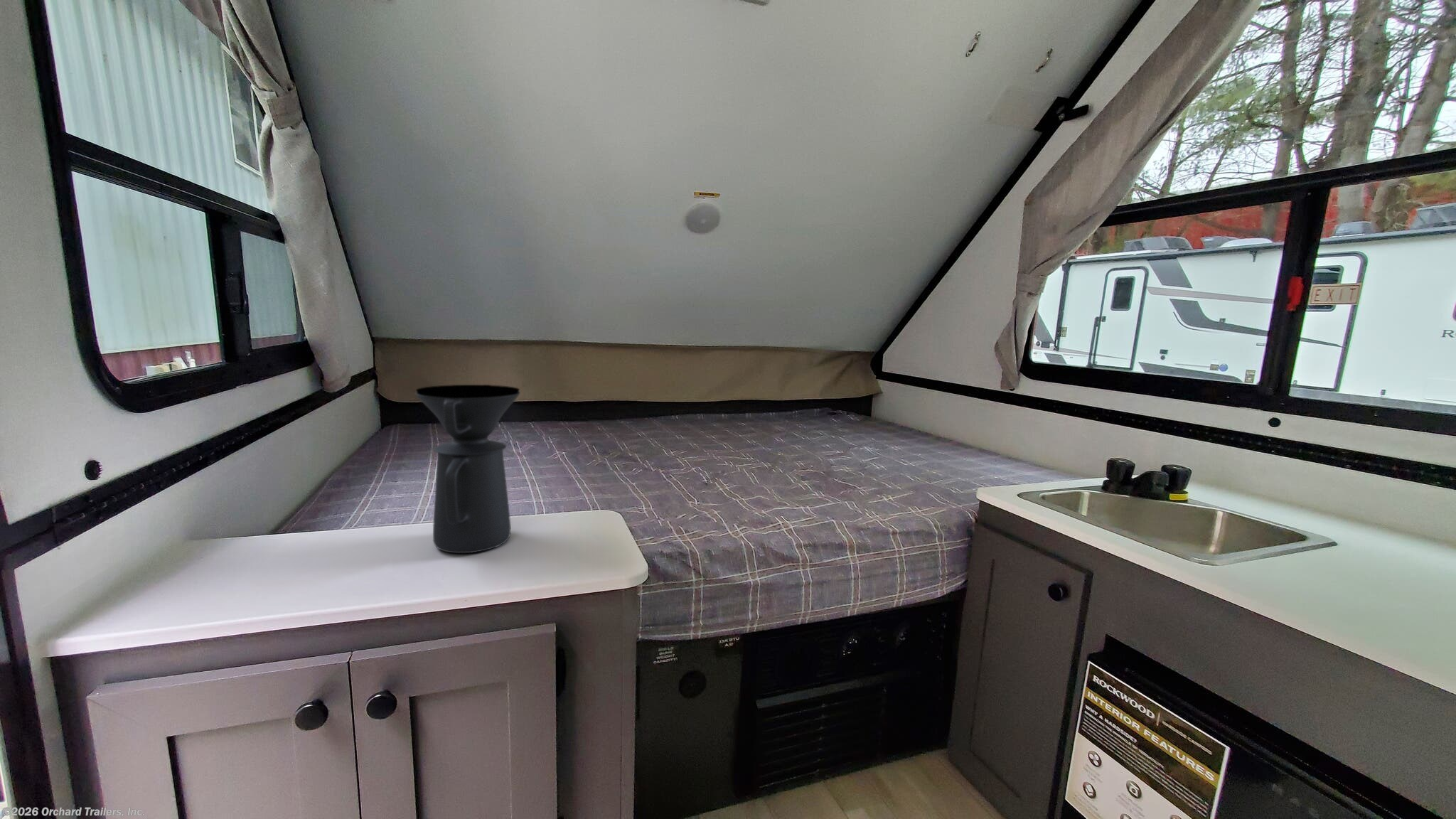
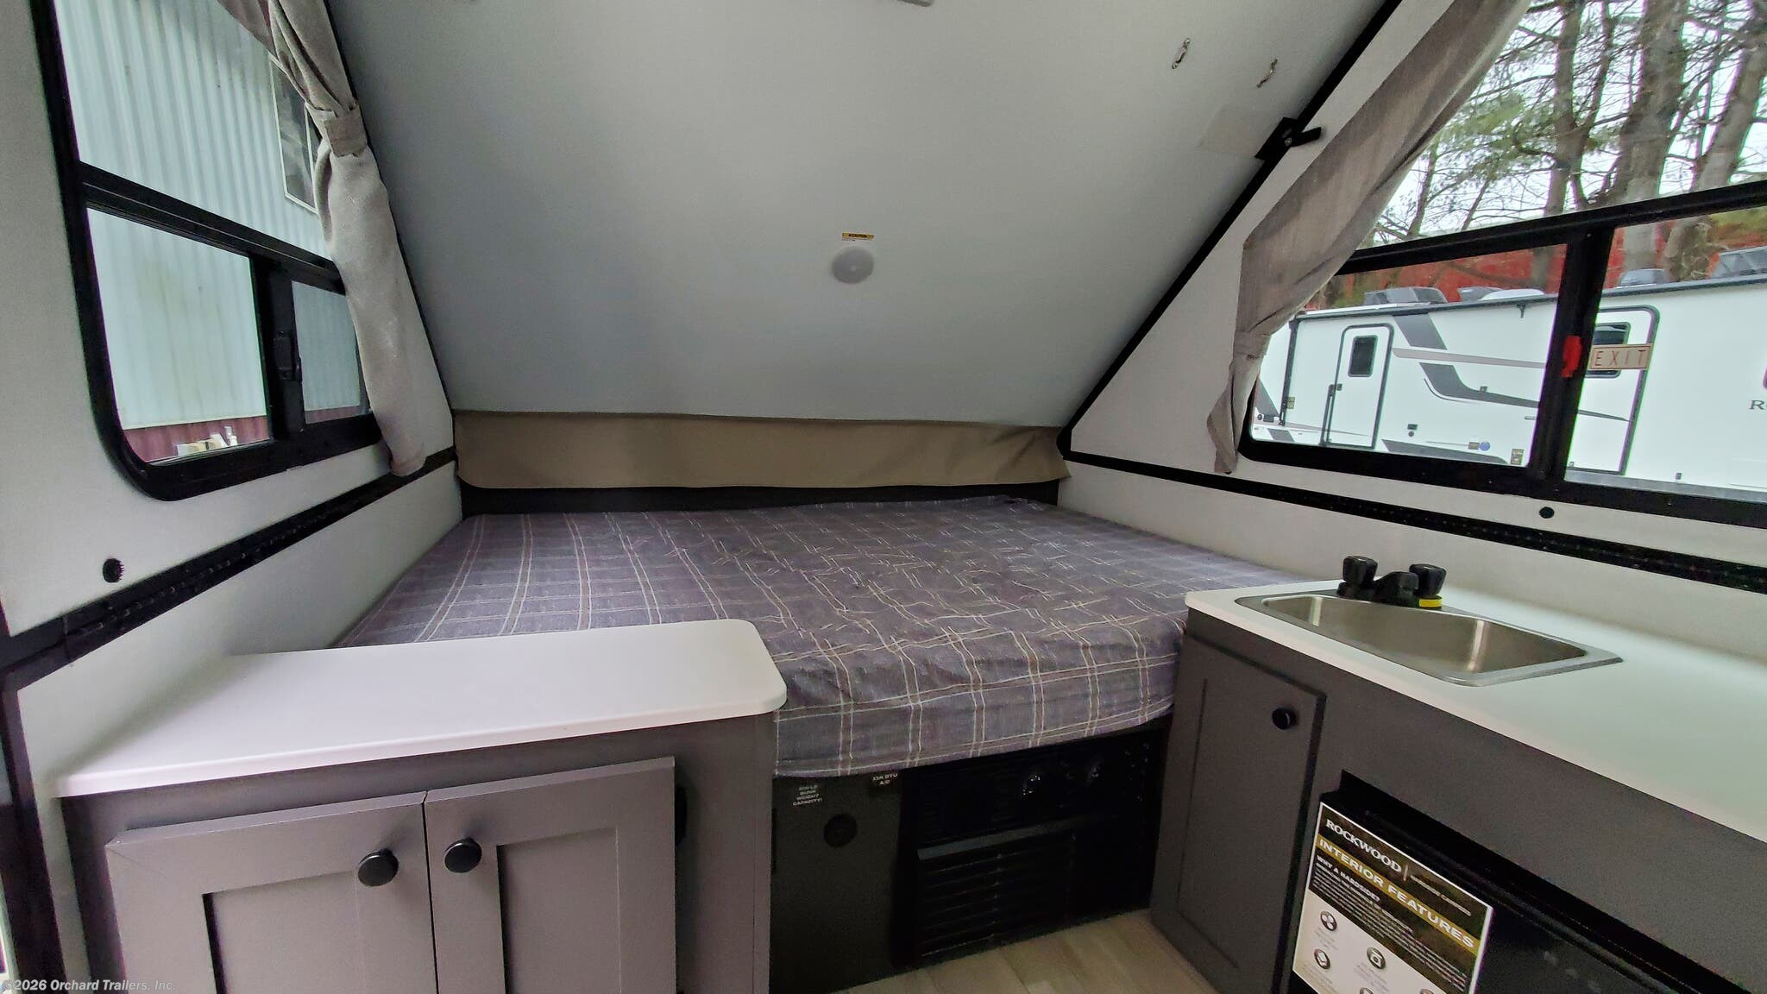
- coffee maker (471, 466)
